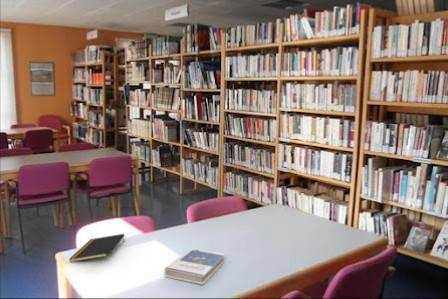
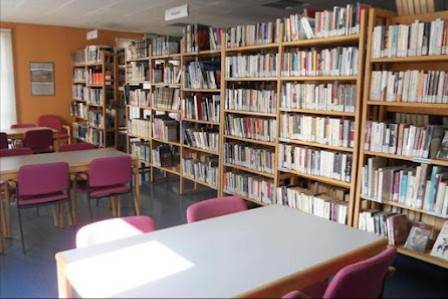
- notepad (98, 247)
- hardback book (196, 264)
